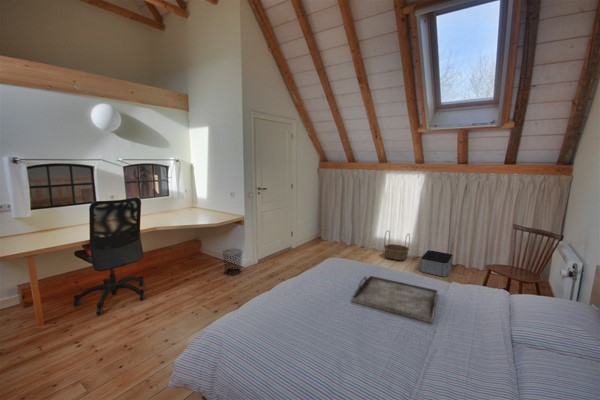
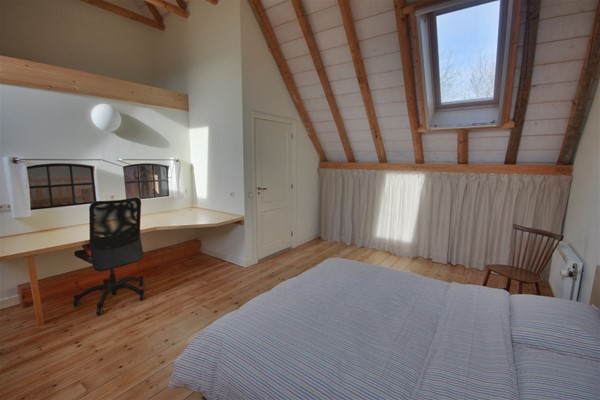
- basket (396, 245)
- serving tray (396, 292)
- waste bin (232, 261)
- storage bin (436, 262)
